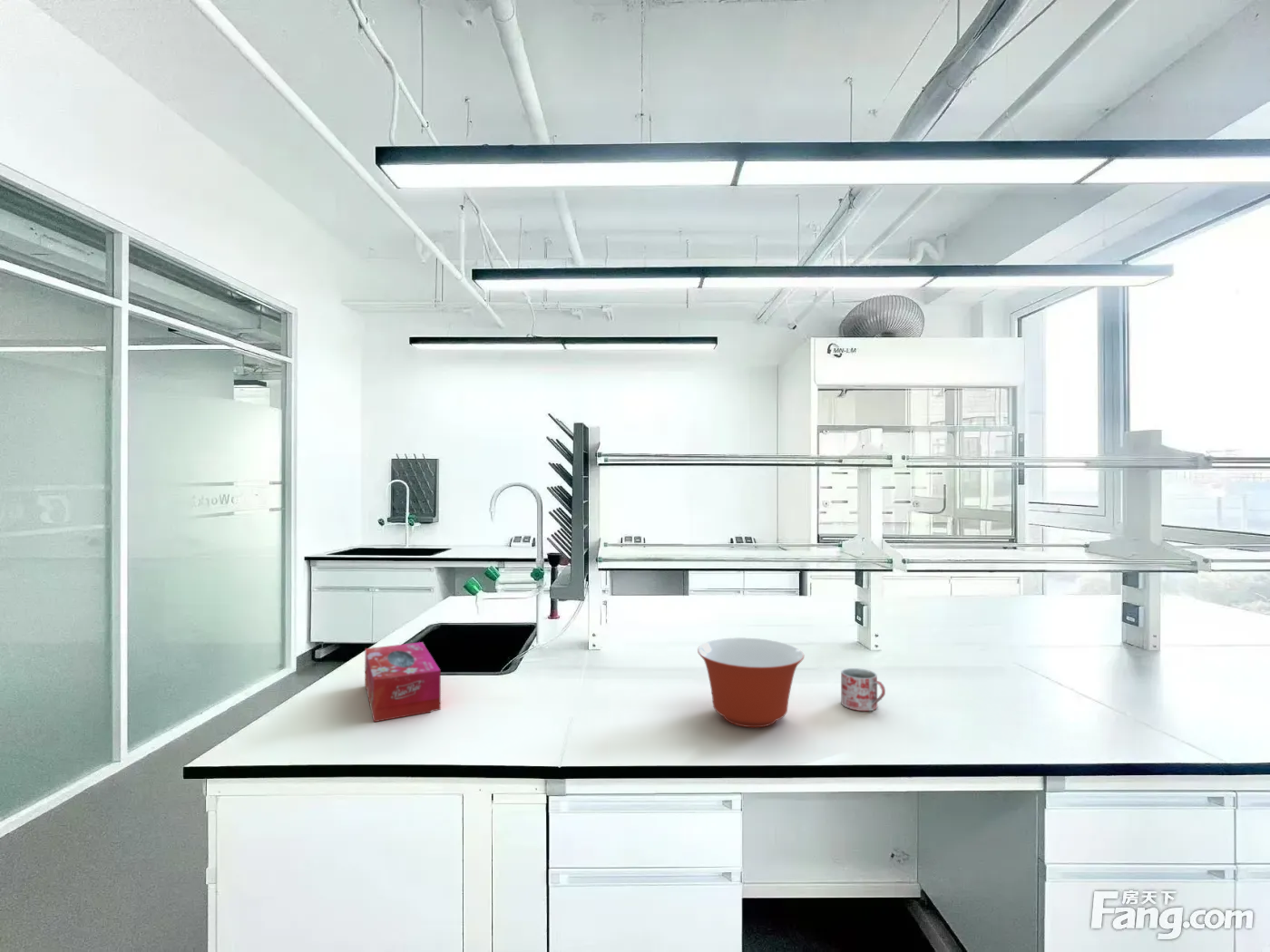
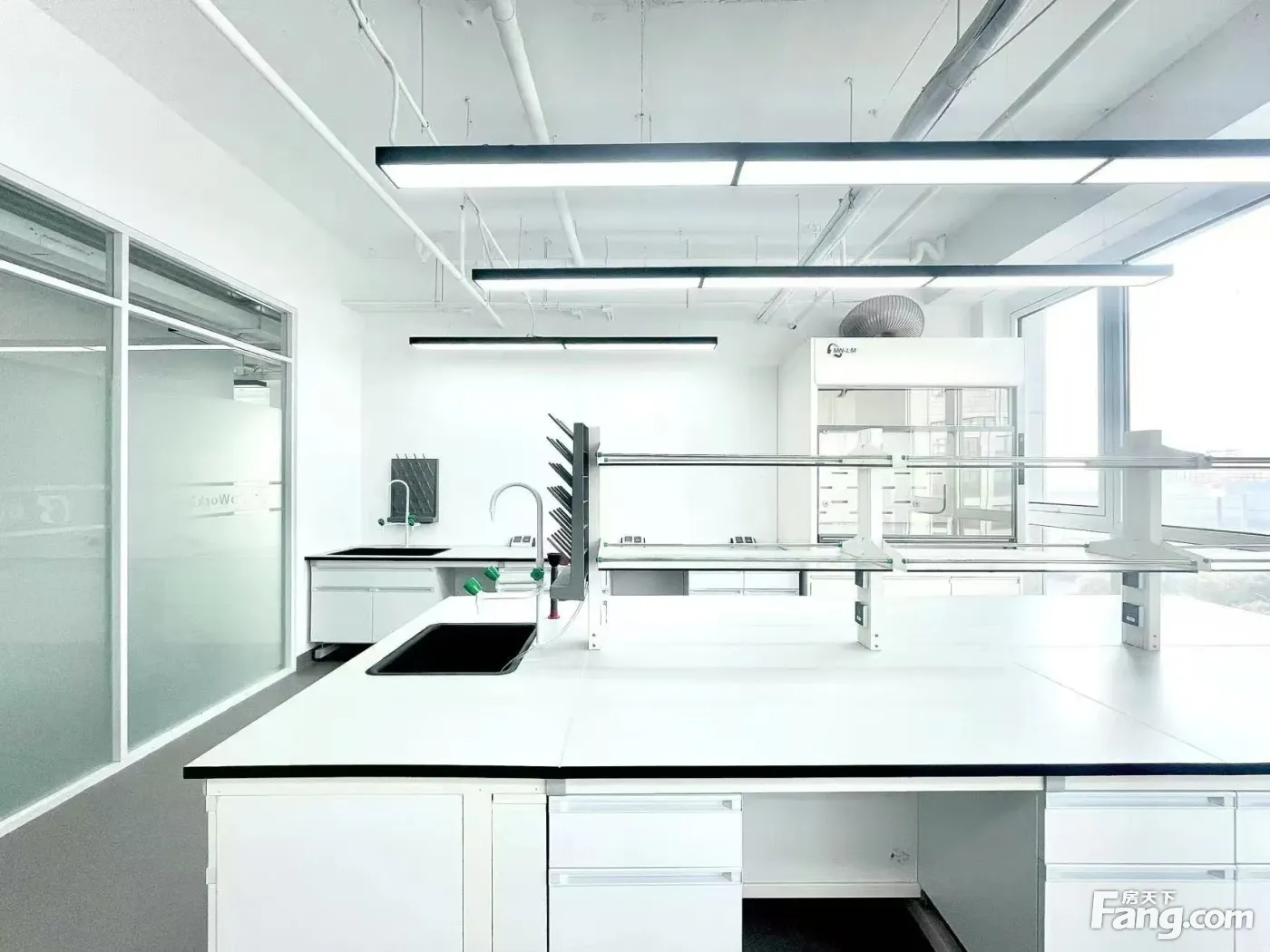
- mug (862, 690)
- mixing bowl (749, 684)
- tissue box (400, 677)
